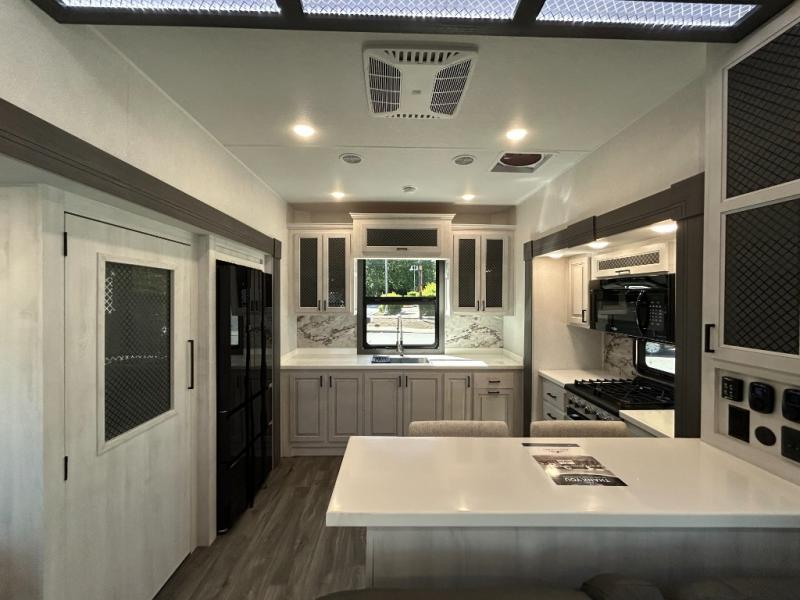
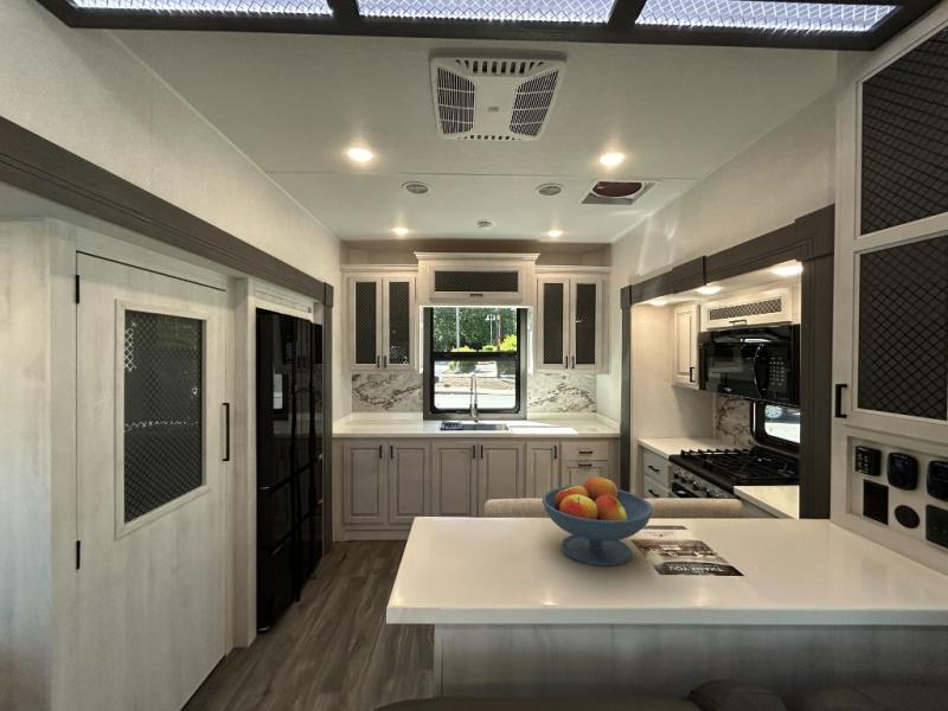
+ fruit bowl (595, 517)
